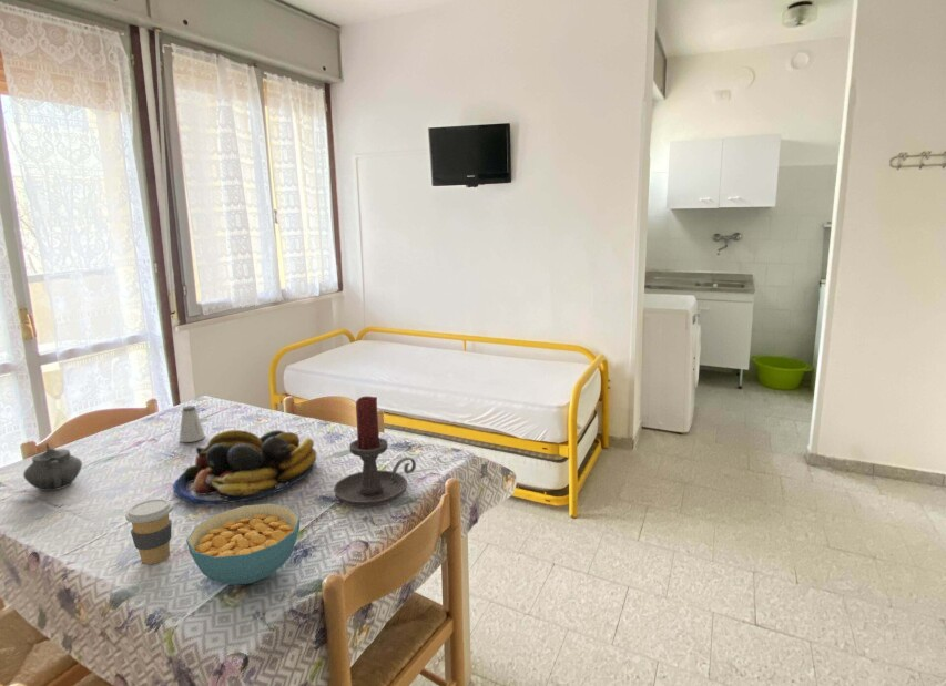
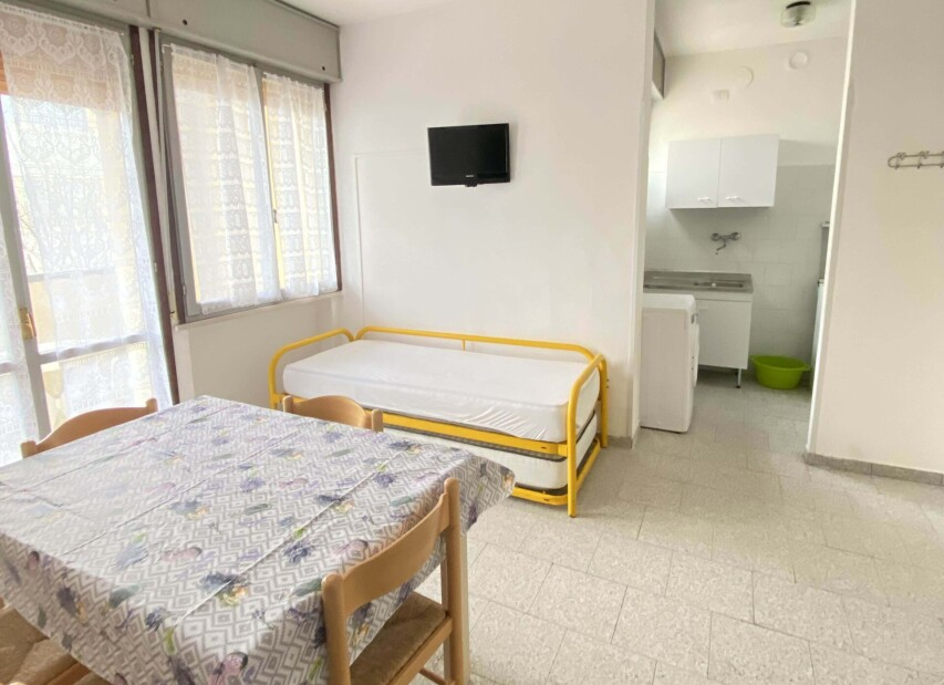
- teapot (52, 465)
- saltshaker (190, 422)
- cereal bowl (247, 551)
- coffee cup (152, 532)
- fruit bowl (244, 452)
- candle holder (377, 442)
